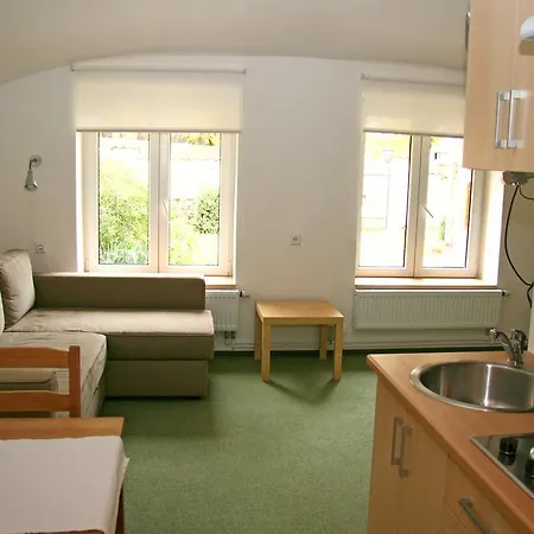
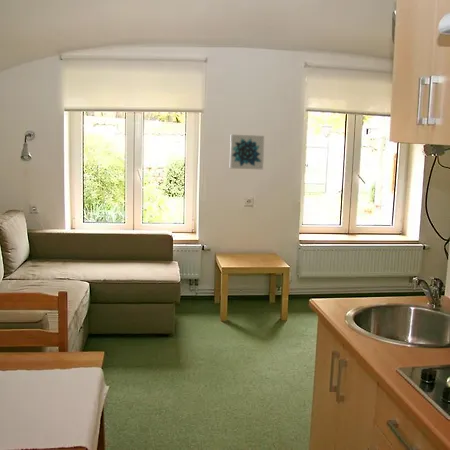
+ wall art (246, 152)
